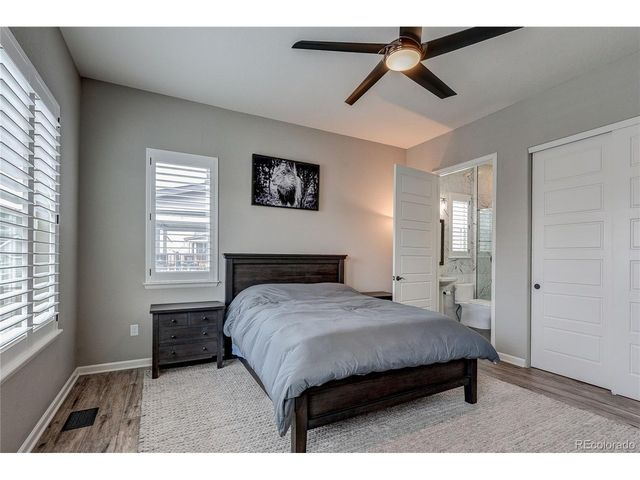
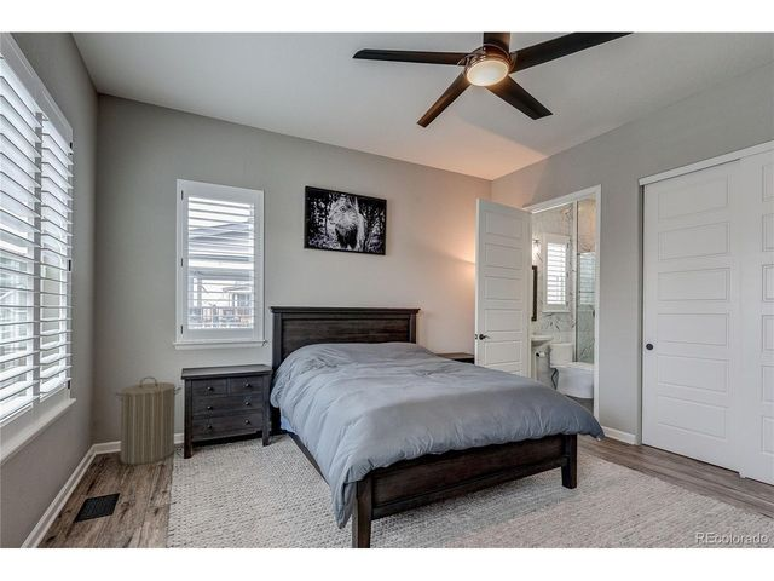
+ laundry hamper (148, 415)
